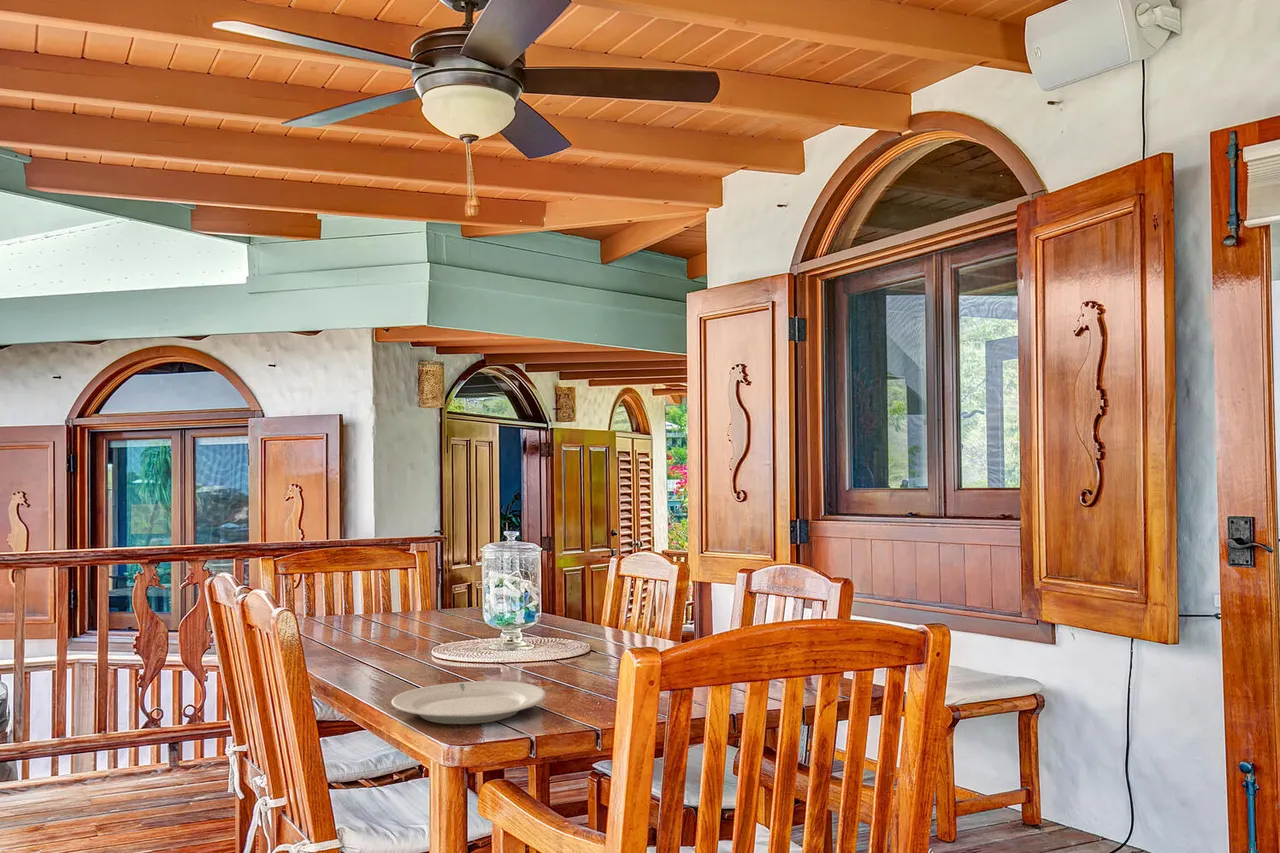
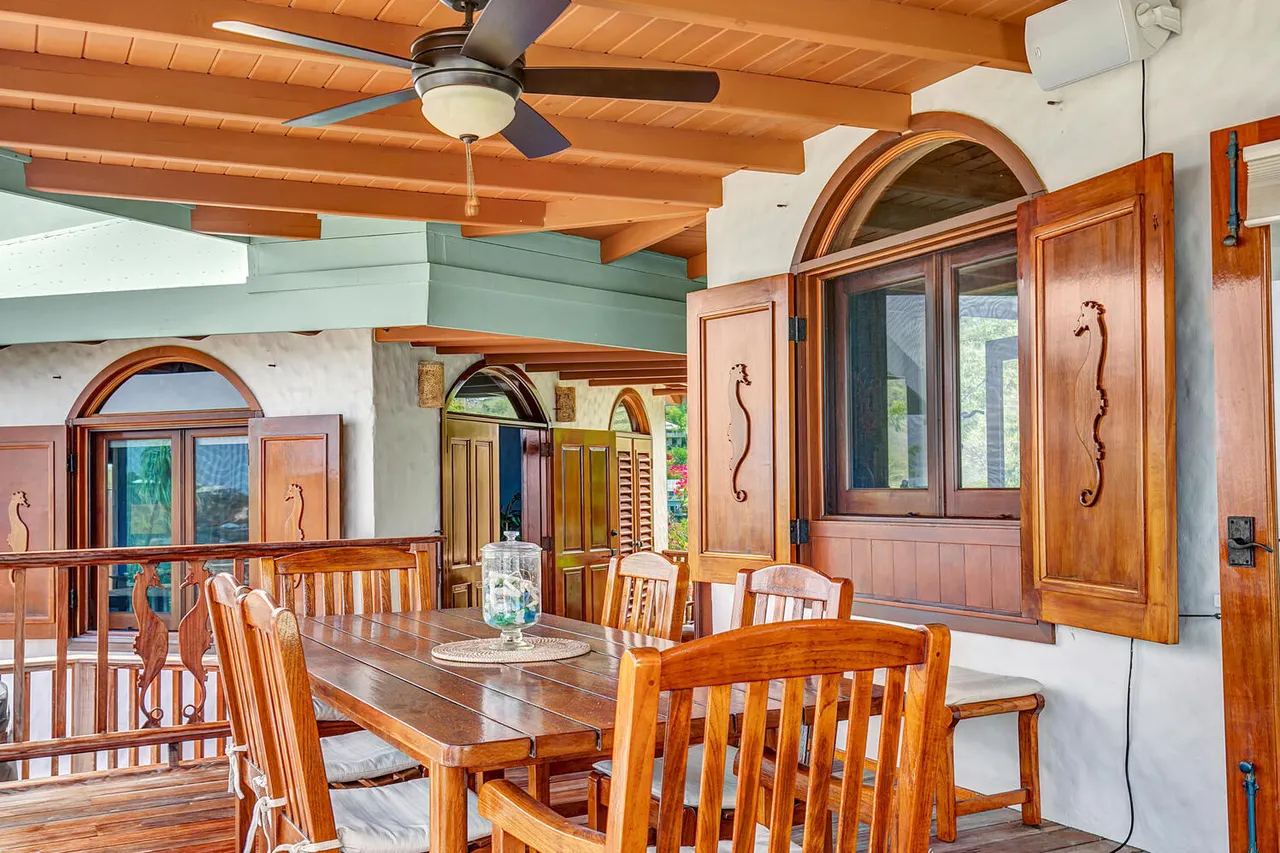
- chinaware (469, 703)
